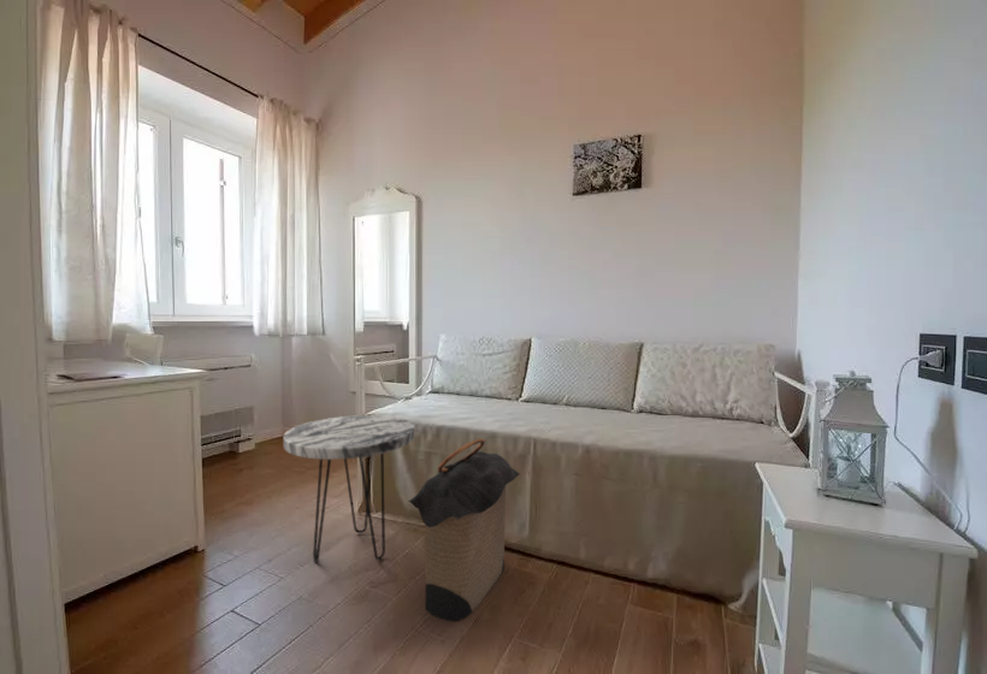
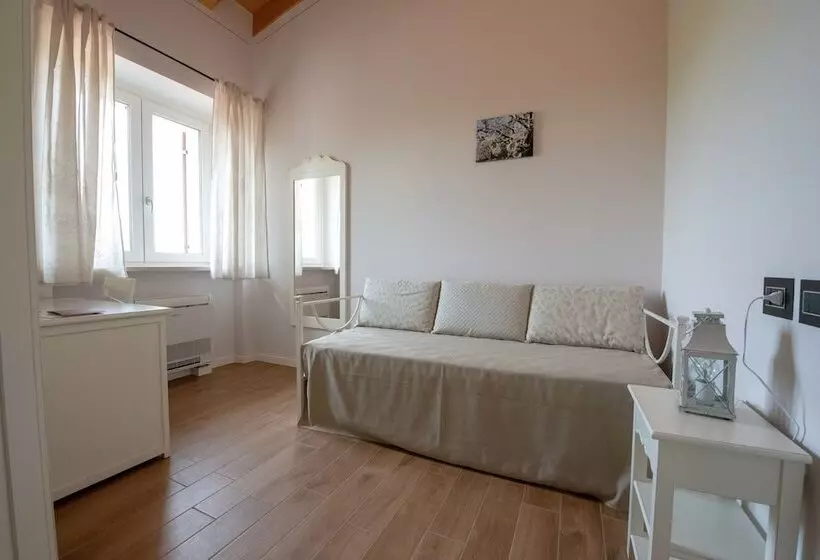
- laundry hamper (466, 507)
- side table (350, 490)
